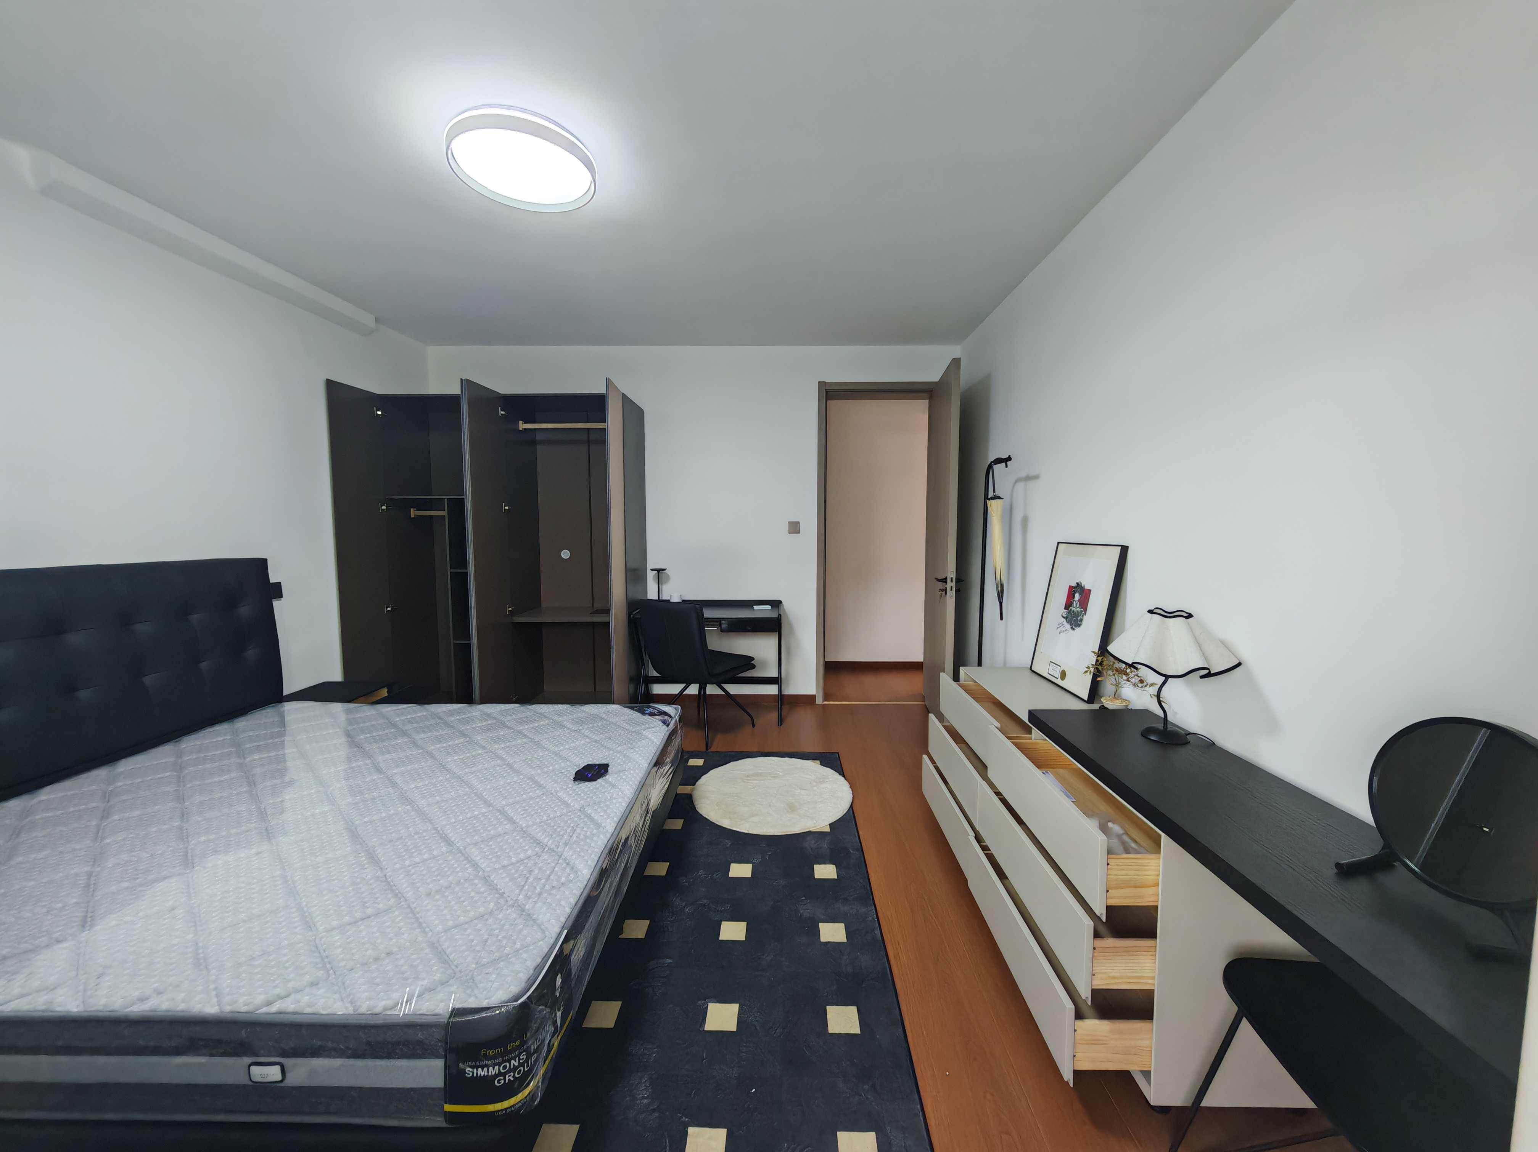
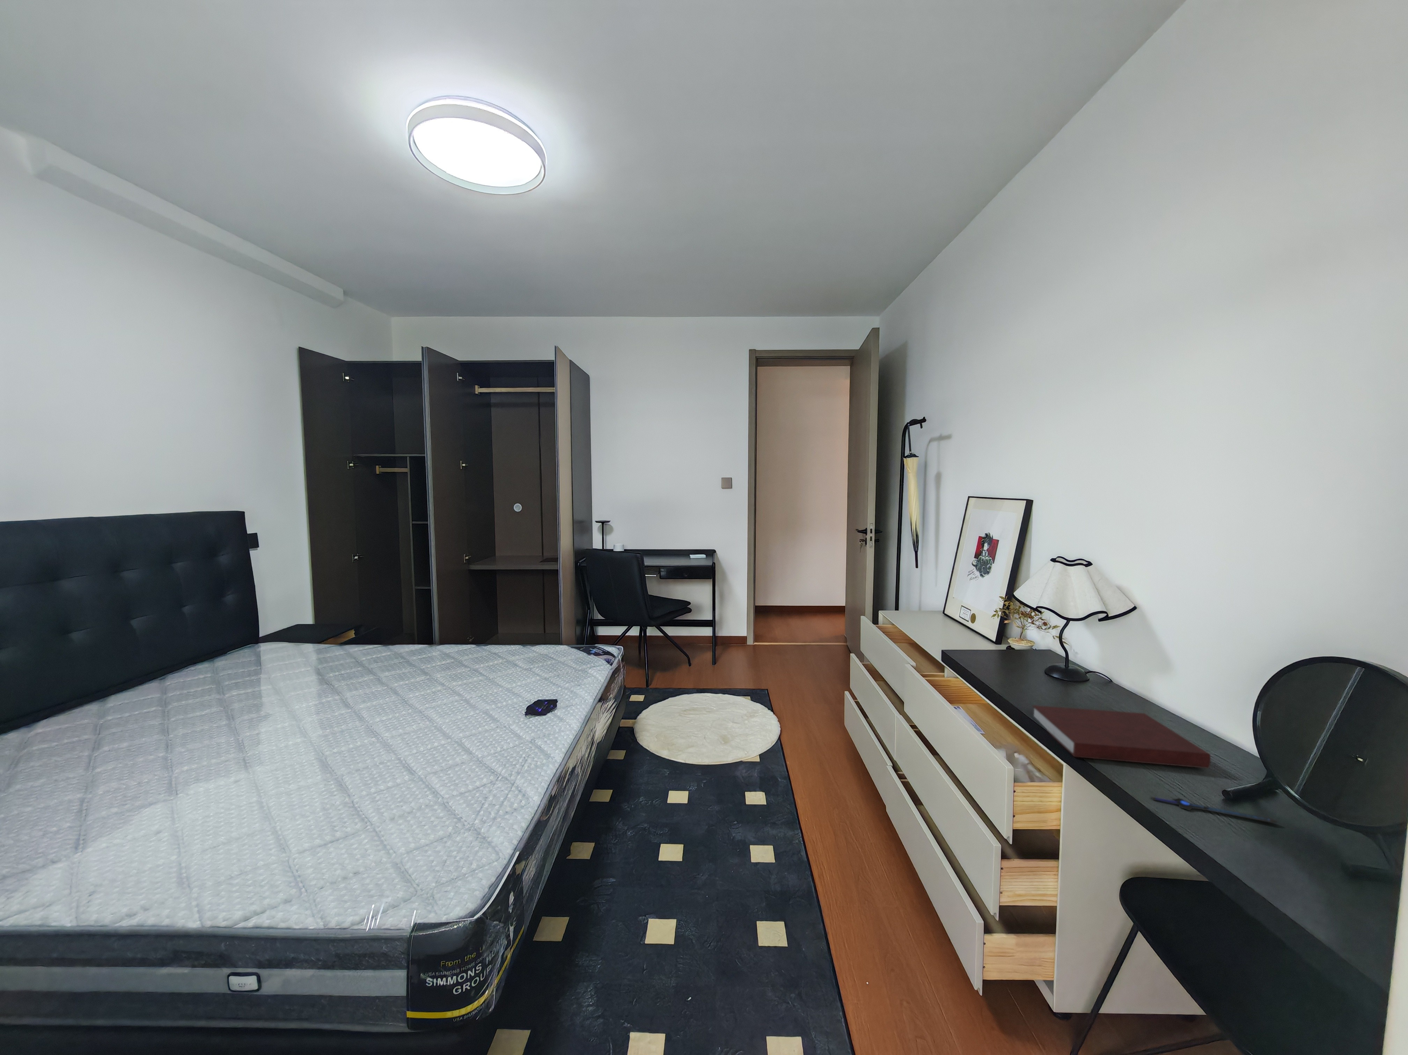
+ notebook (1112, 734)
+ sword (1212, 809)
